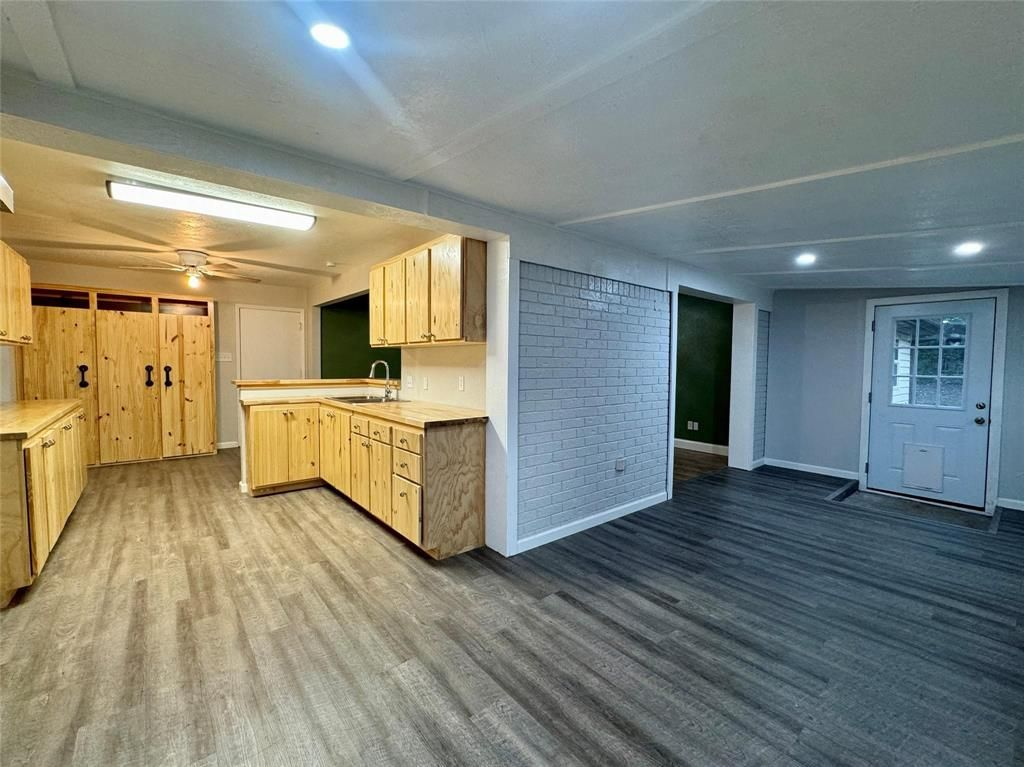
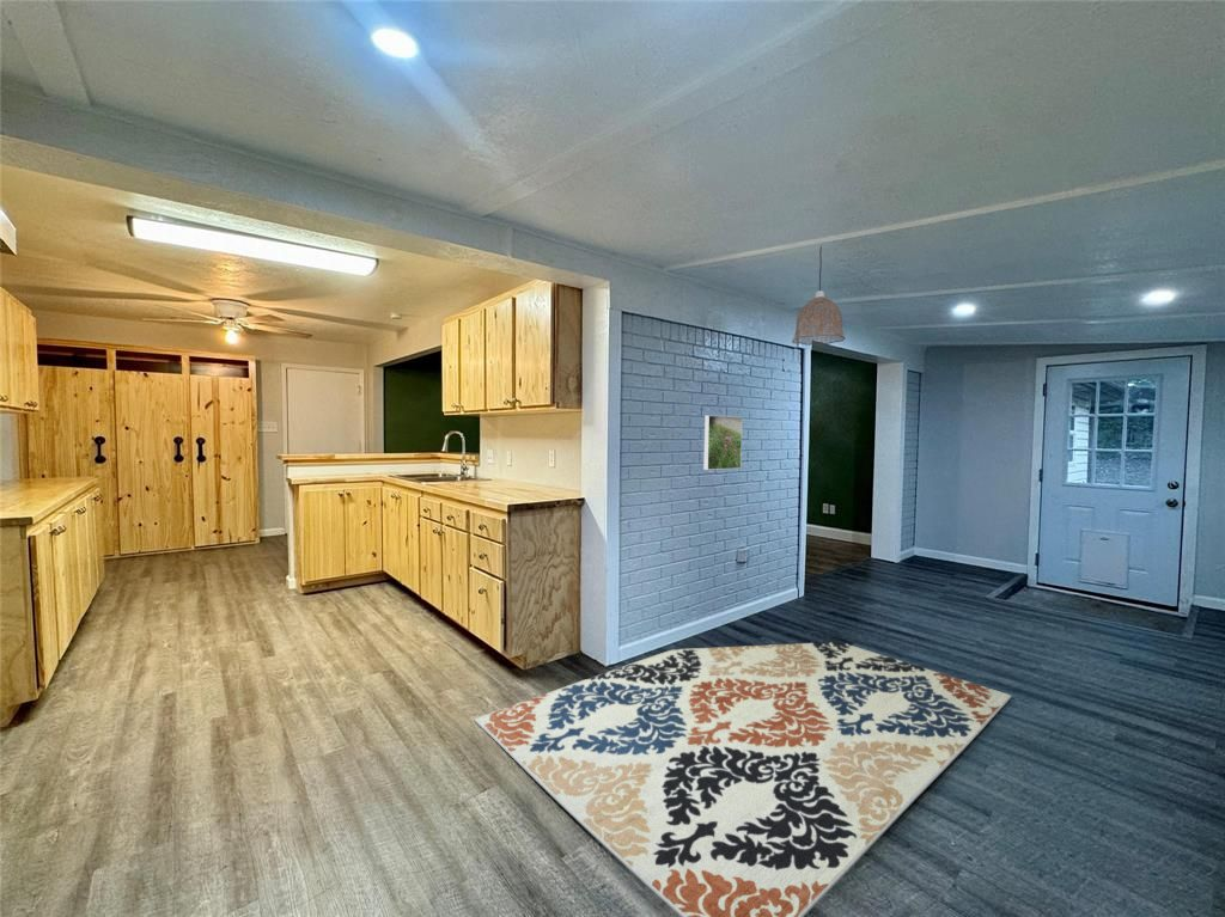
+ rug (757, 707)
+ pendant lamp (819, 293)
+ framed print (723, 442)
